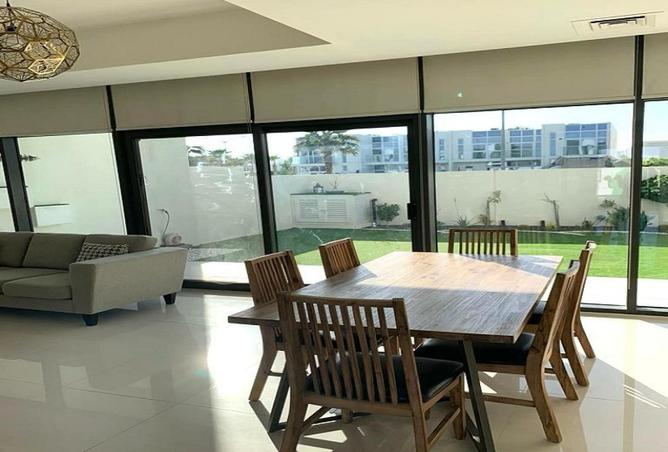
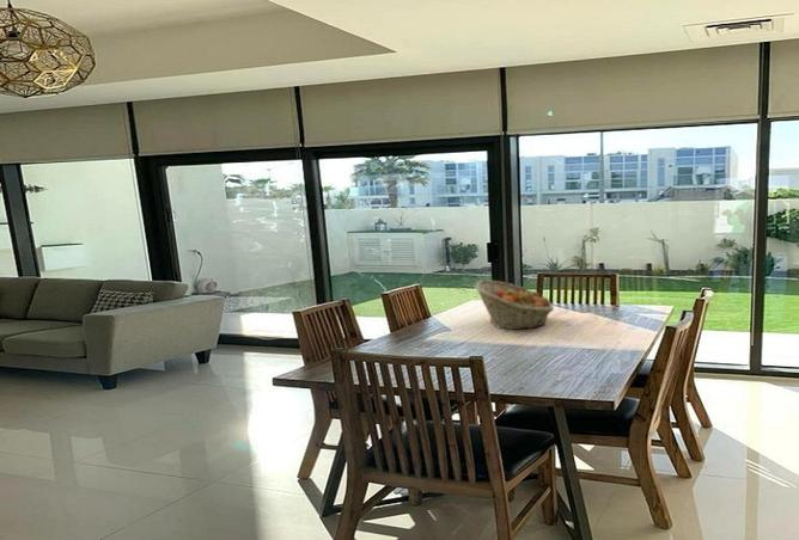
+ fruit basket (513, 302)
